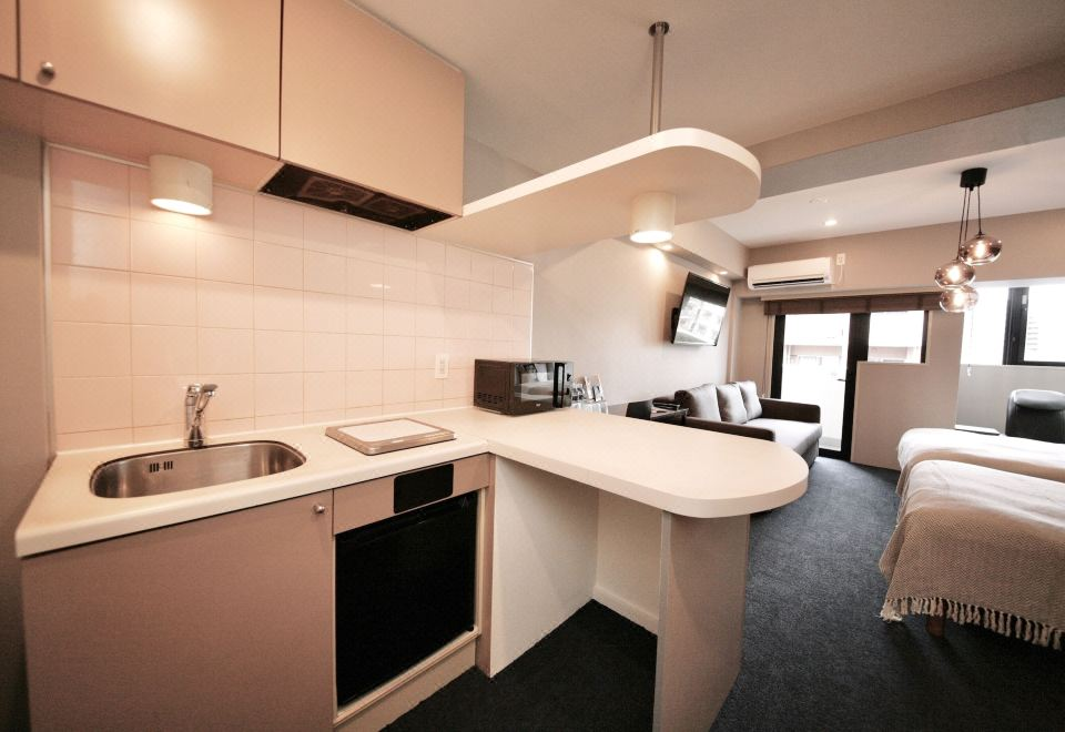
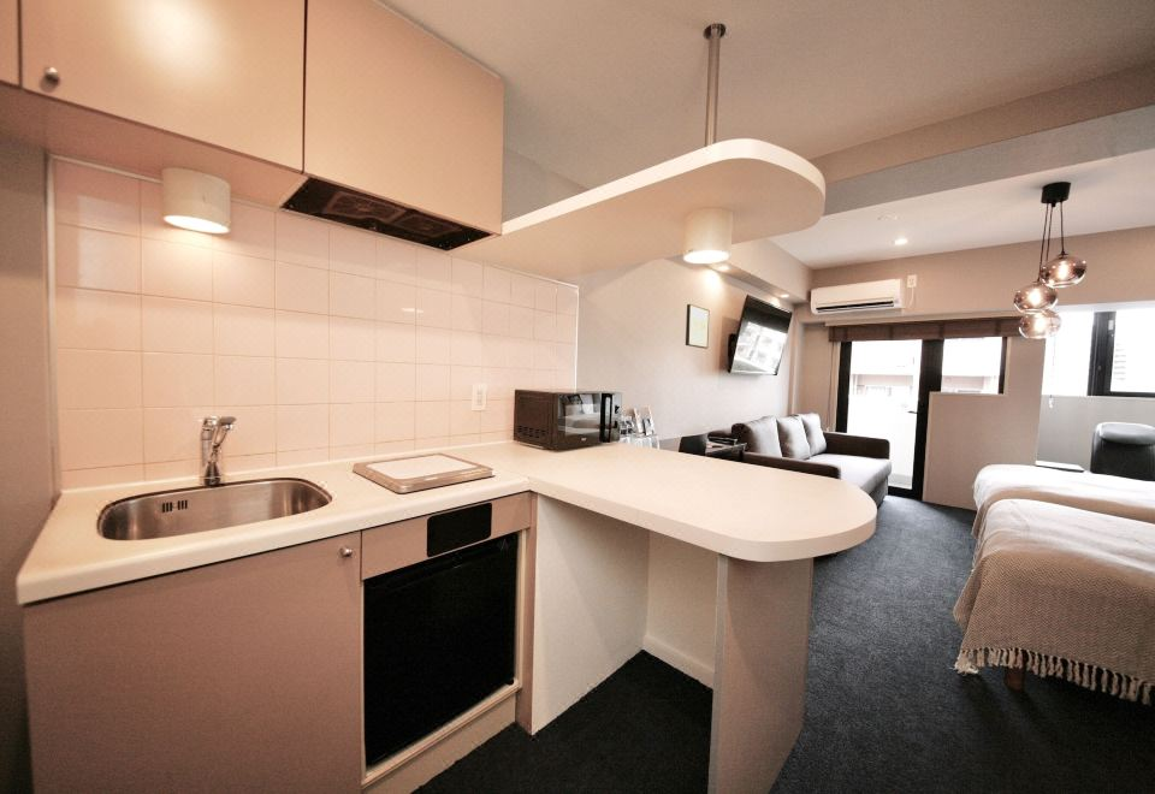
+ wall art (697, 326)
